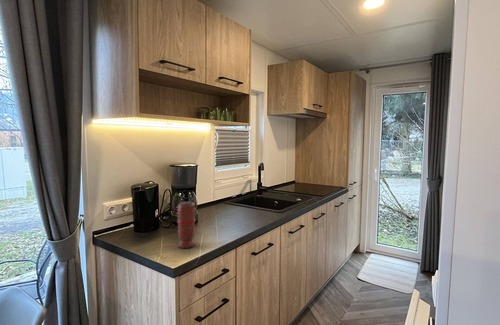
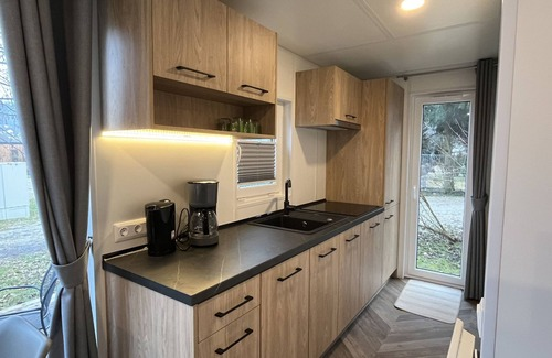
- spice grinder (186, 223)
